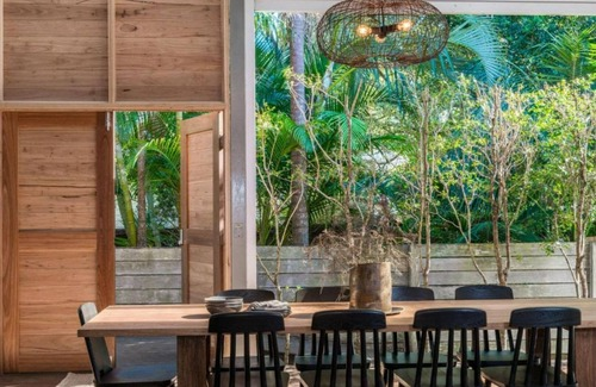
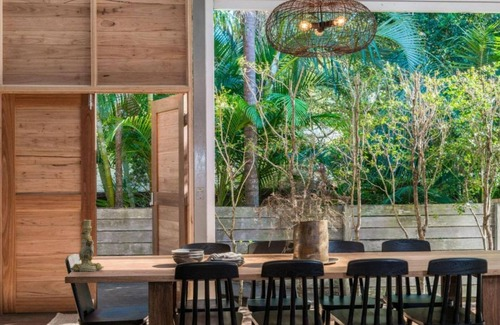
+ candlestick (88, 244)
